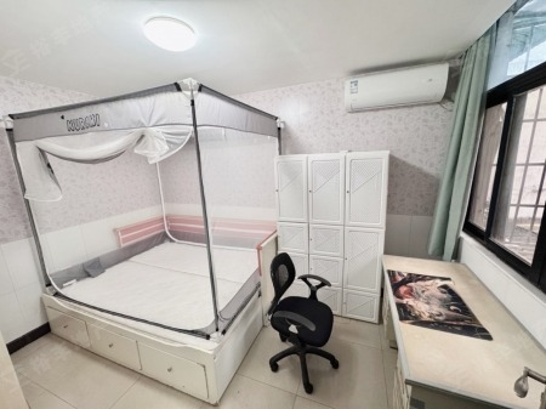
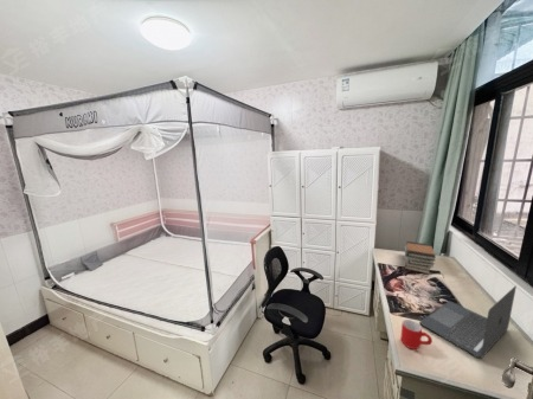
+ book stack (418, 256)
+ laptop (465, 308)
+ mug (416, 336)
